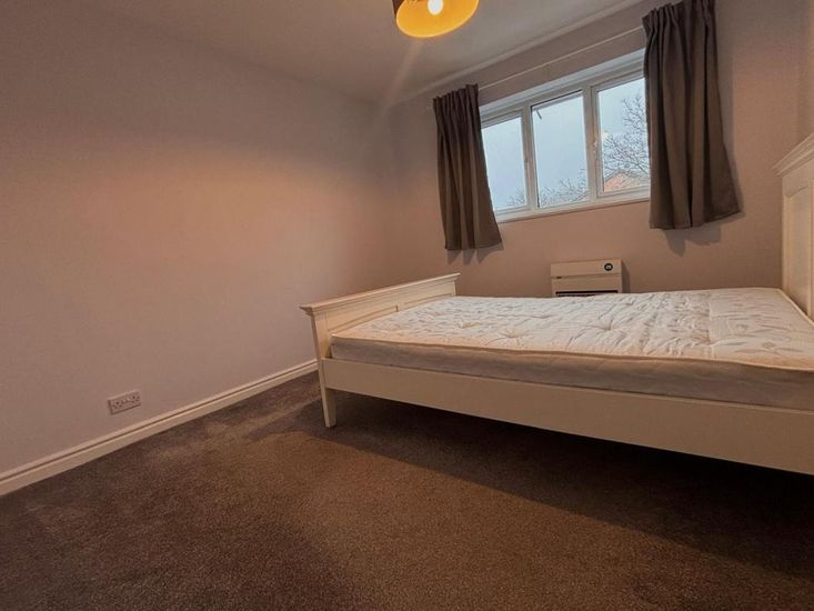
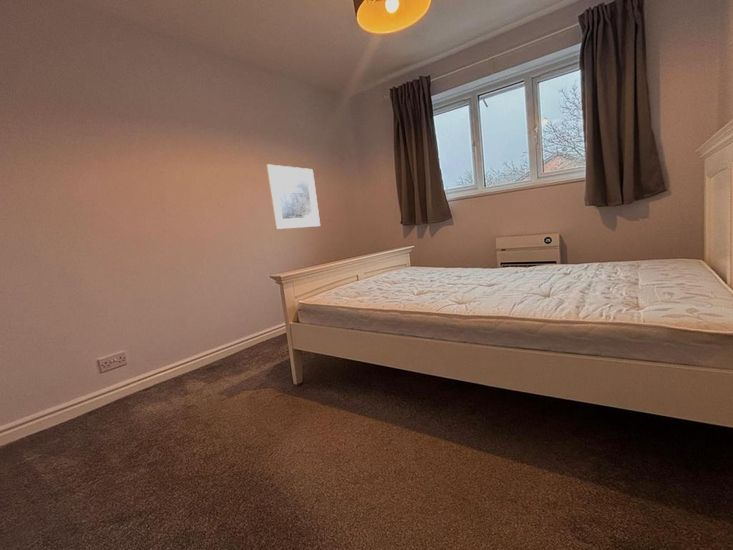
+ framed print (295, 197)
